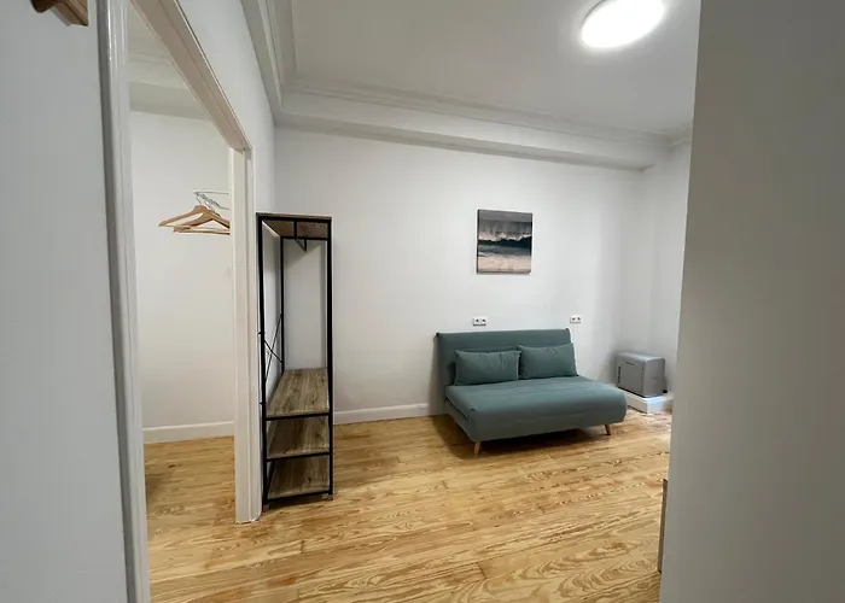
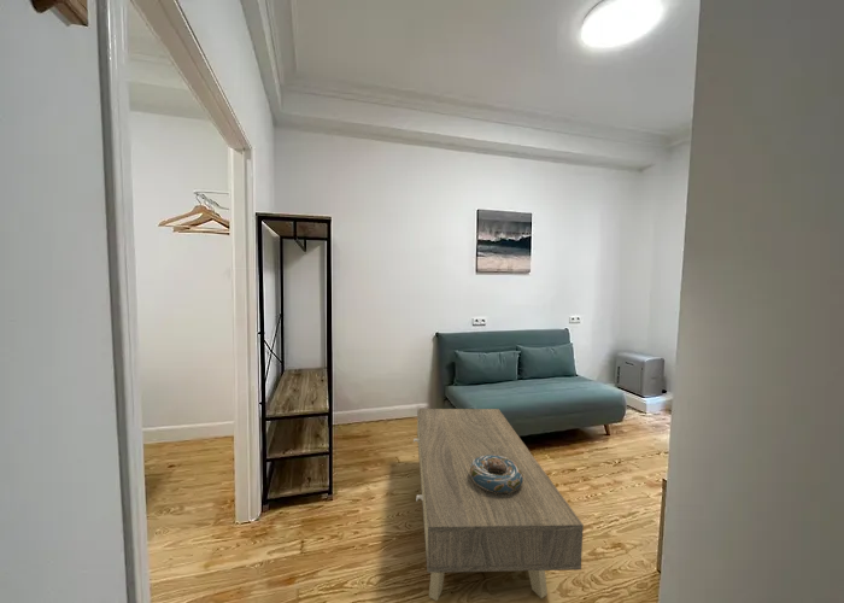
+ coffee table (470, 487)
+ decorative bowl (496, 469)
